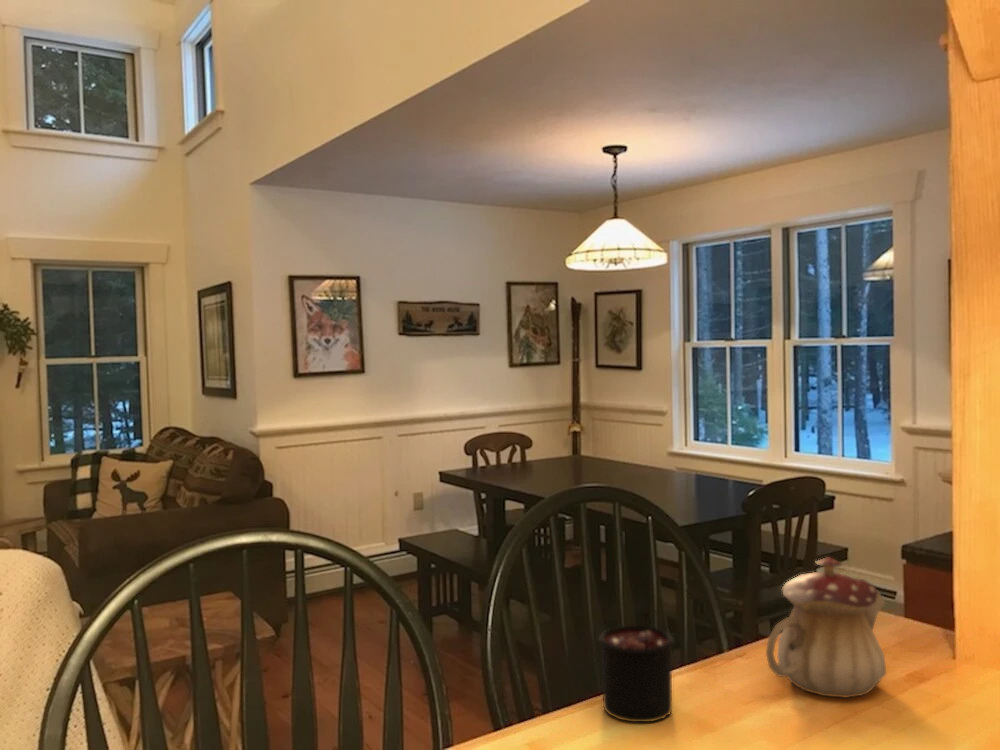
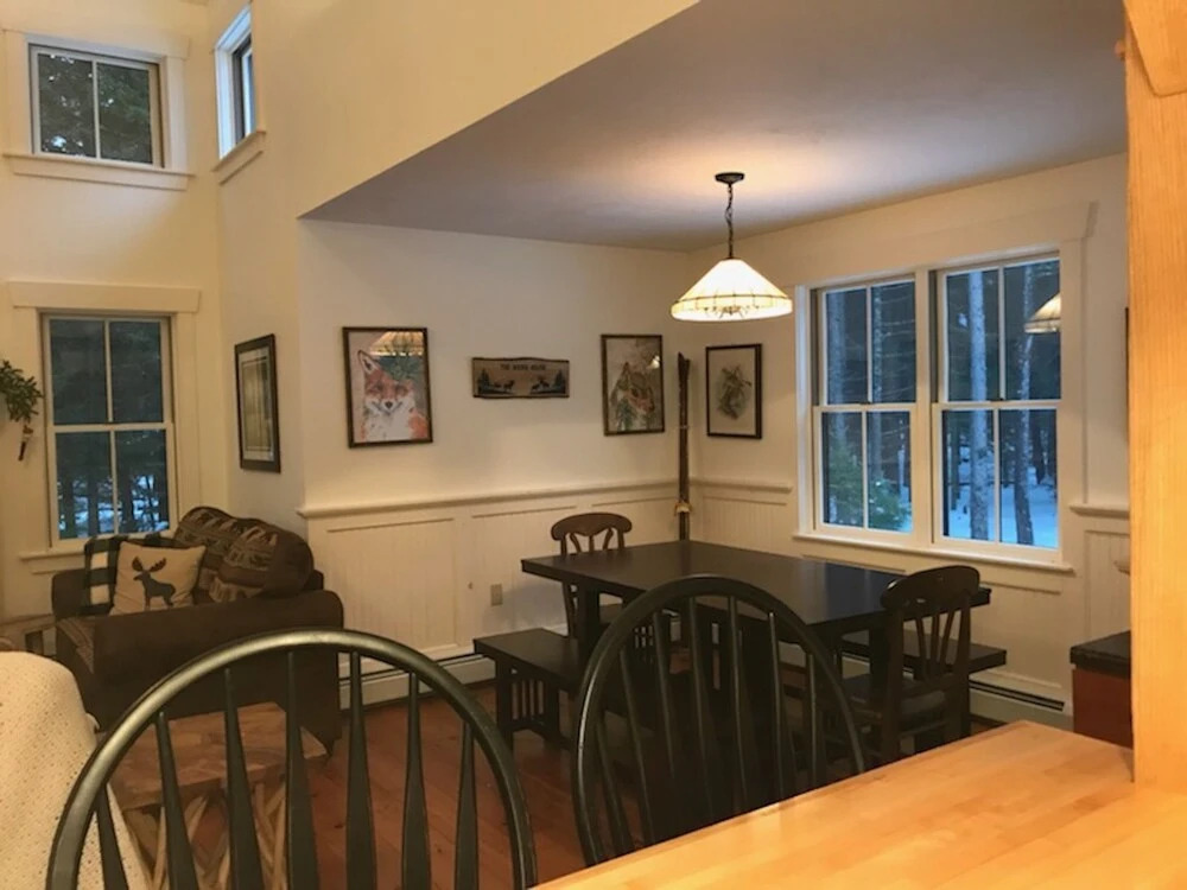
- candle (636, 656)
- teapot (824, 620)
